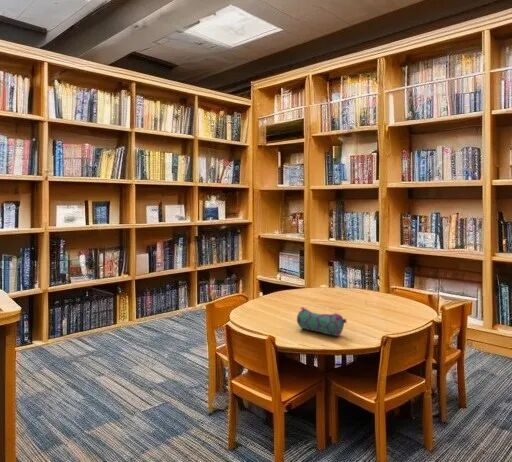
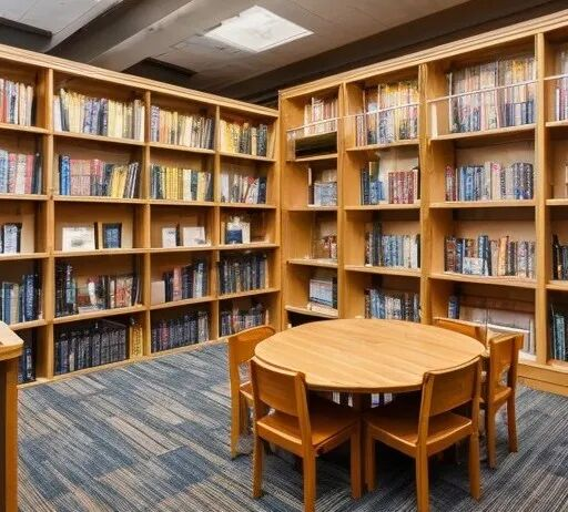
- pencil case (320, 321)
